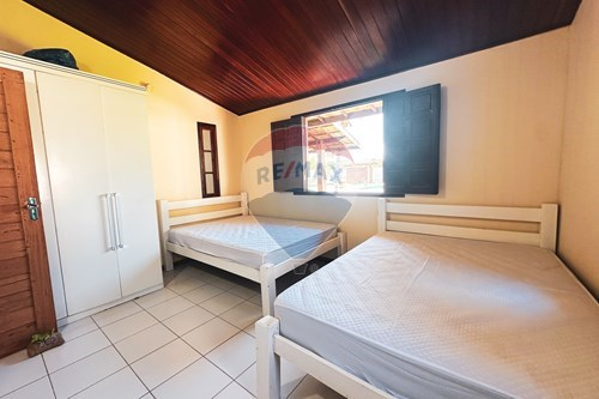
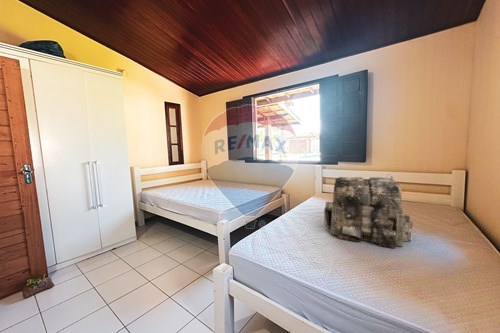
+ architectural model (365, 204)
